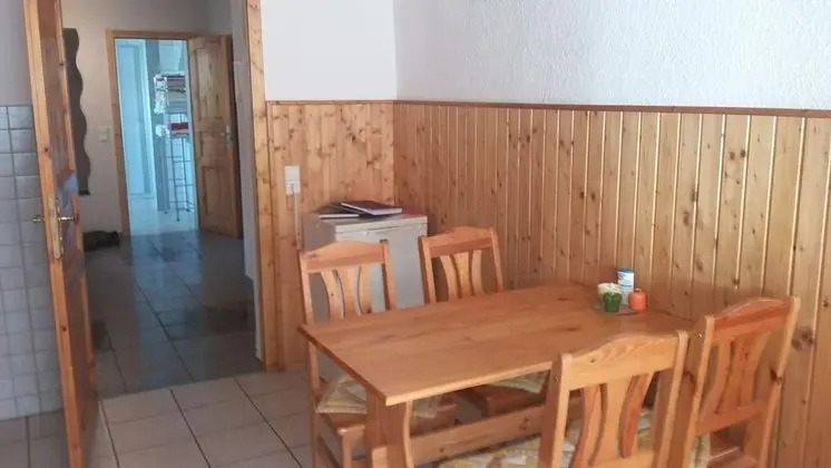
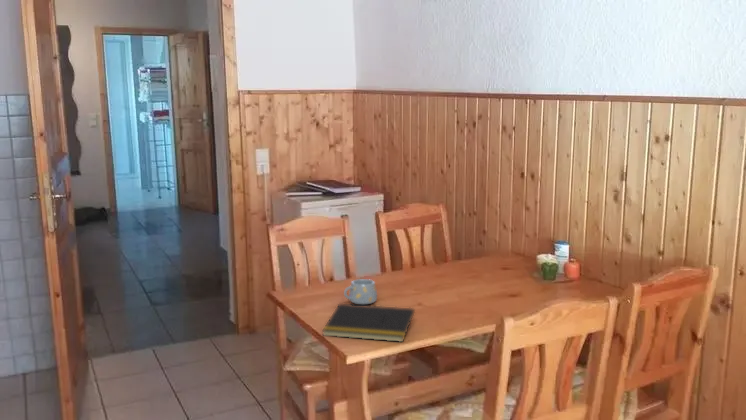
+ mug (359, 293)
+ notepad (369, 321)
